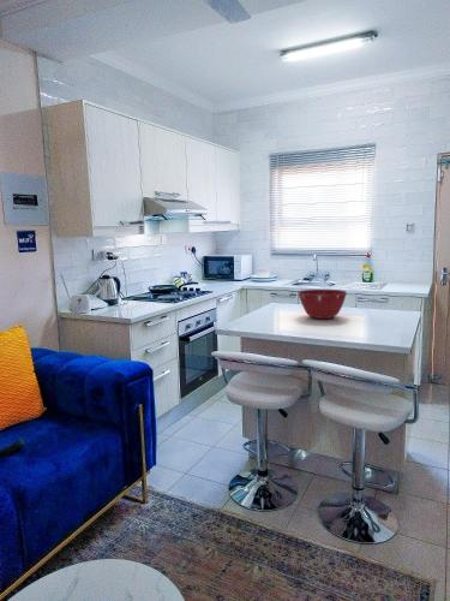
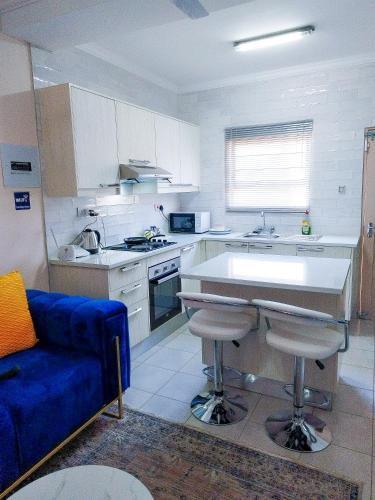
- mixing bowl (322, 304)
